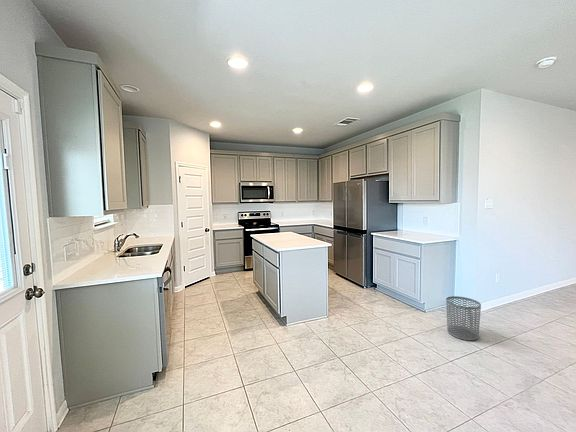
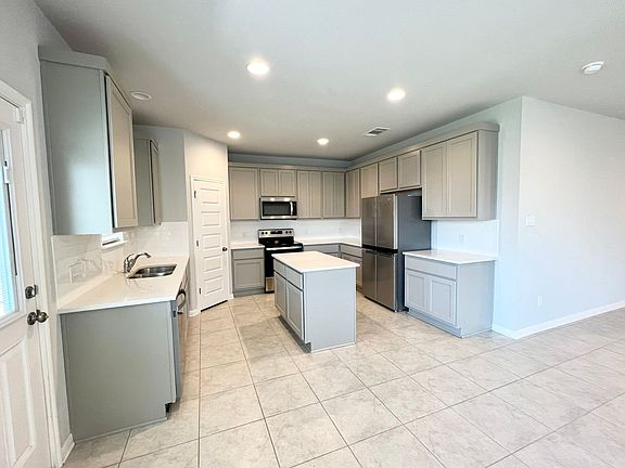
- waste bin (462, 317)
